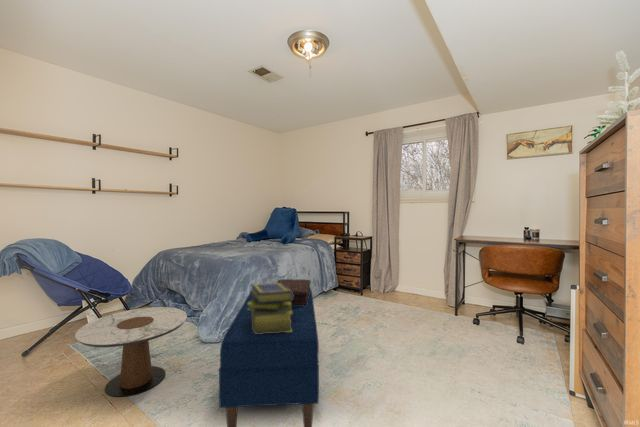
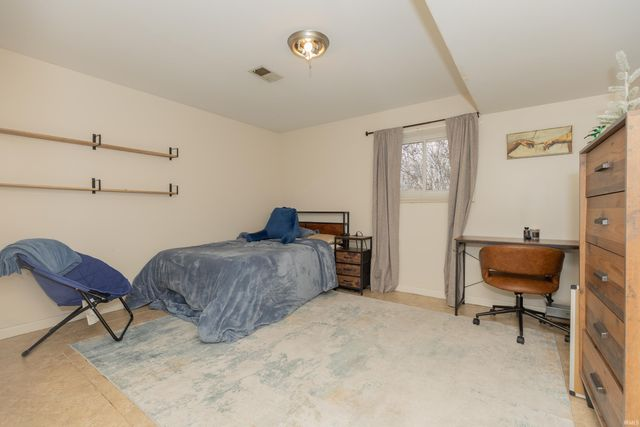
- stack of books (269, 304)
- side table (136, 351)
- decorative box (291, 290)
- bench (277, 342)
